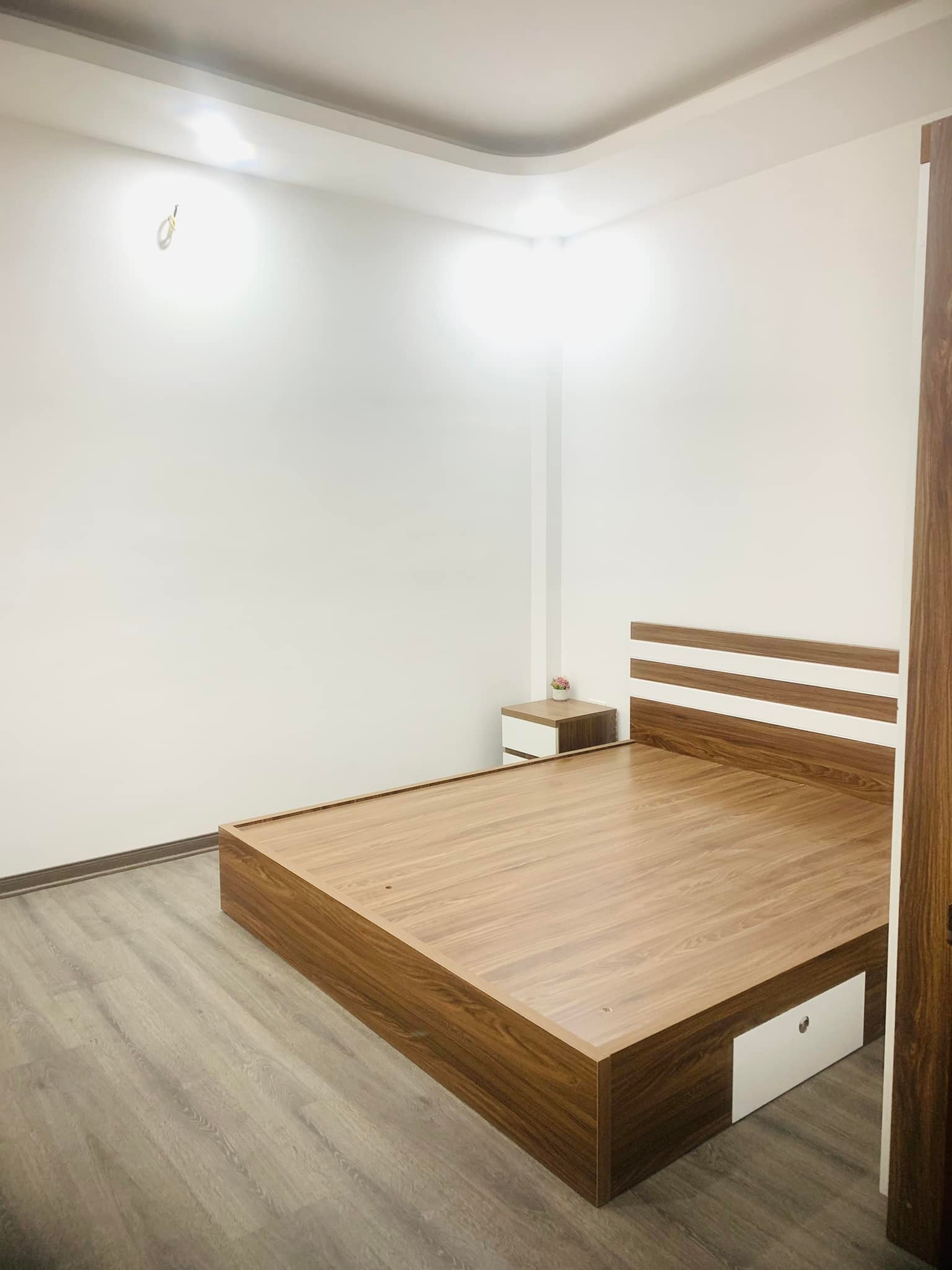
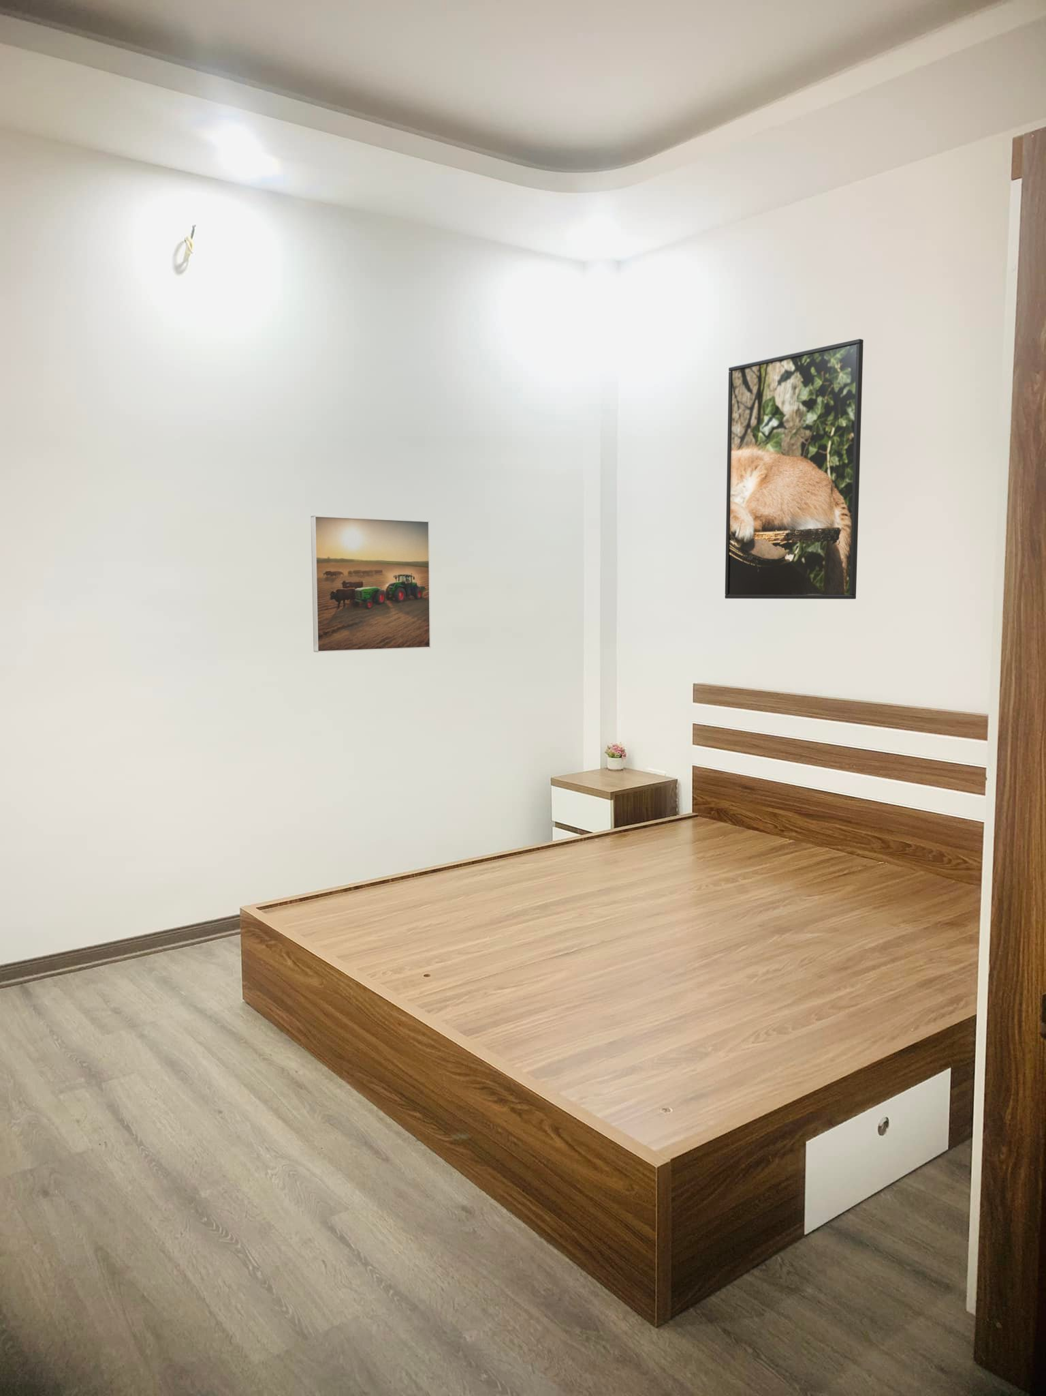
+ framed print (372, 584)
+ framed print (789, 478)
